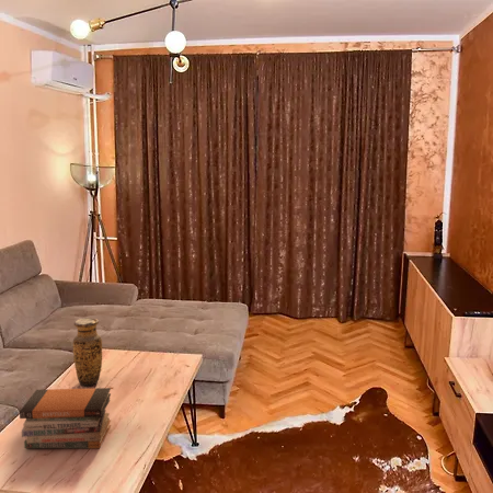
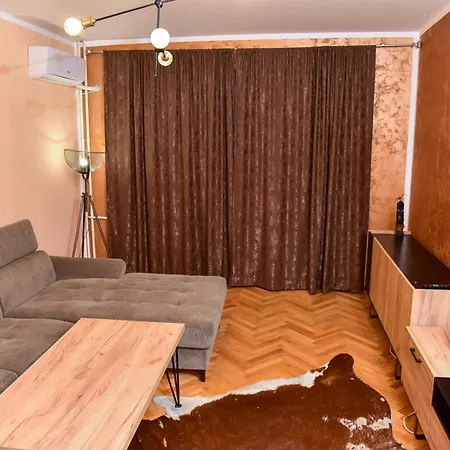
- book stack (67, 417)
- vase (88, 352)
